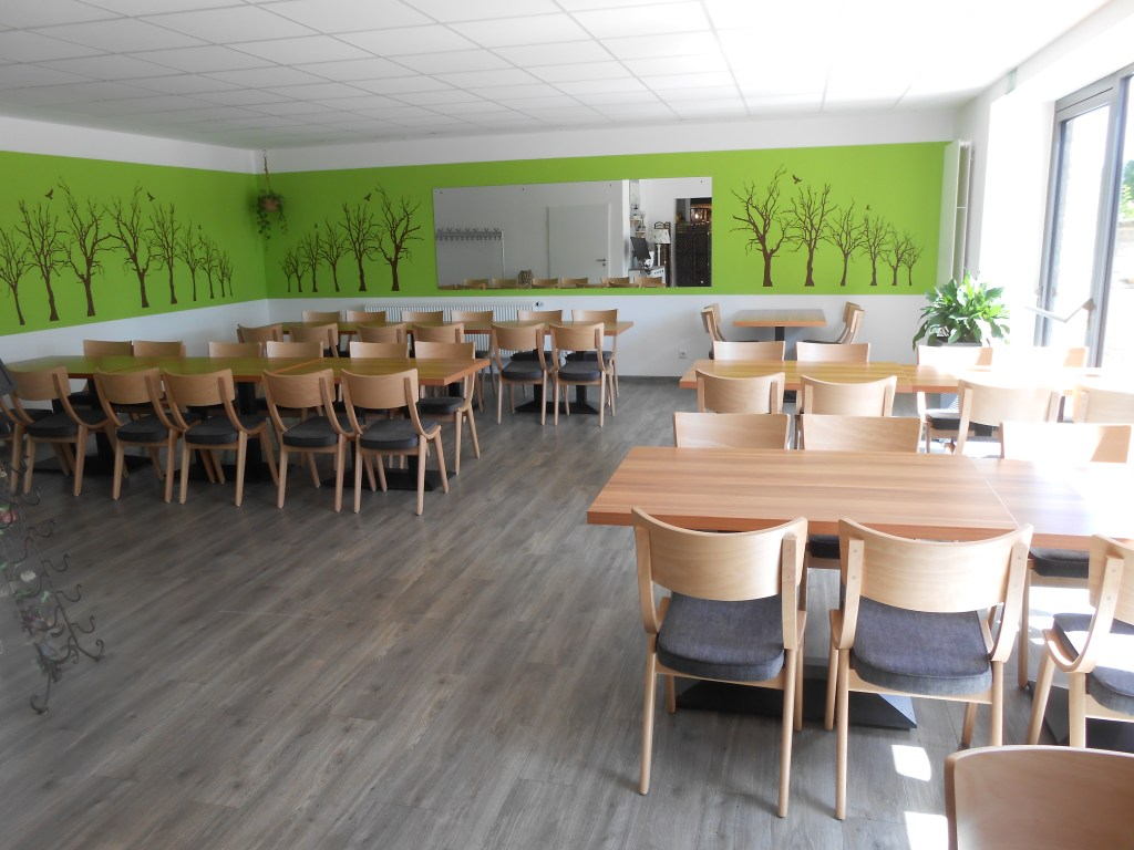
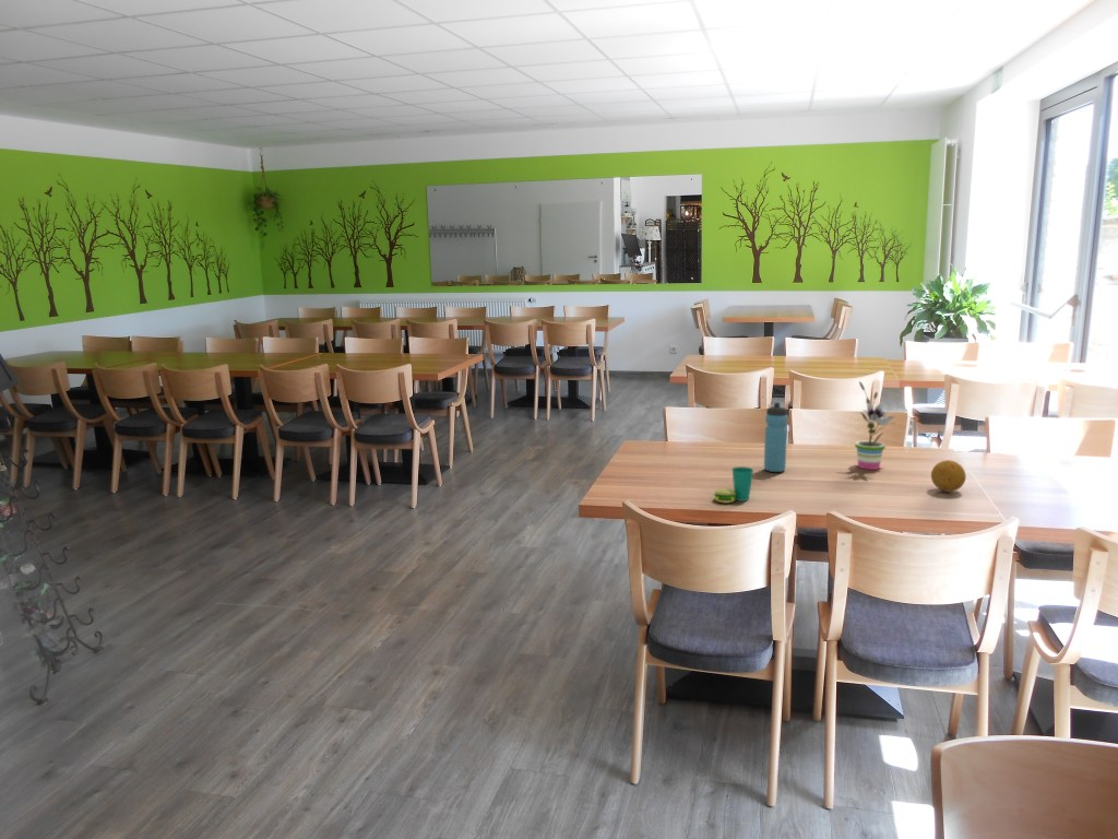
+ water bottle (775, 436)
+ fruit (948, 475)
+ cup (734, 485)
+ potted plant (877, 426)
